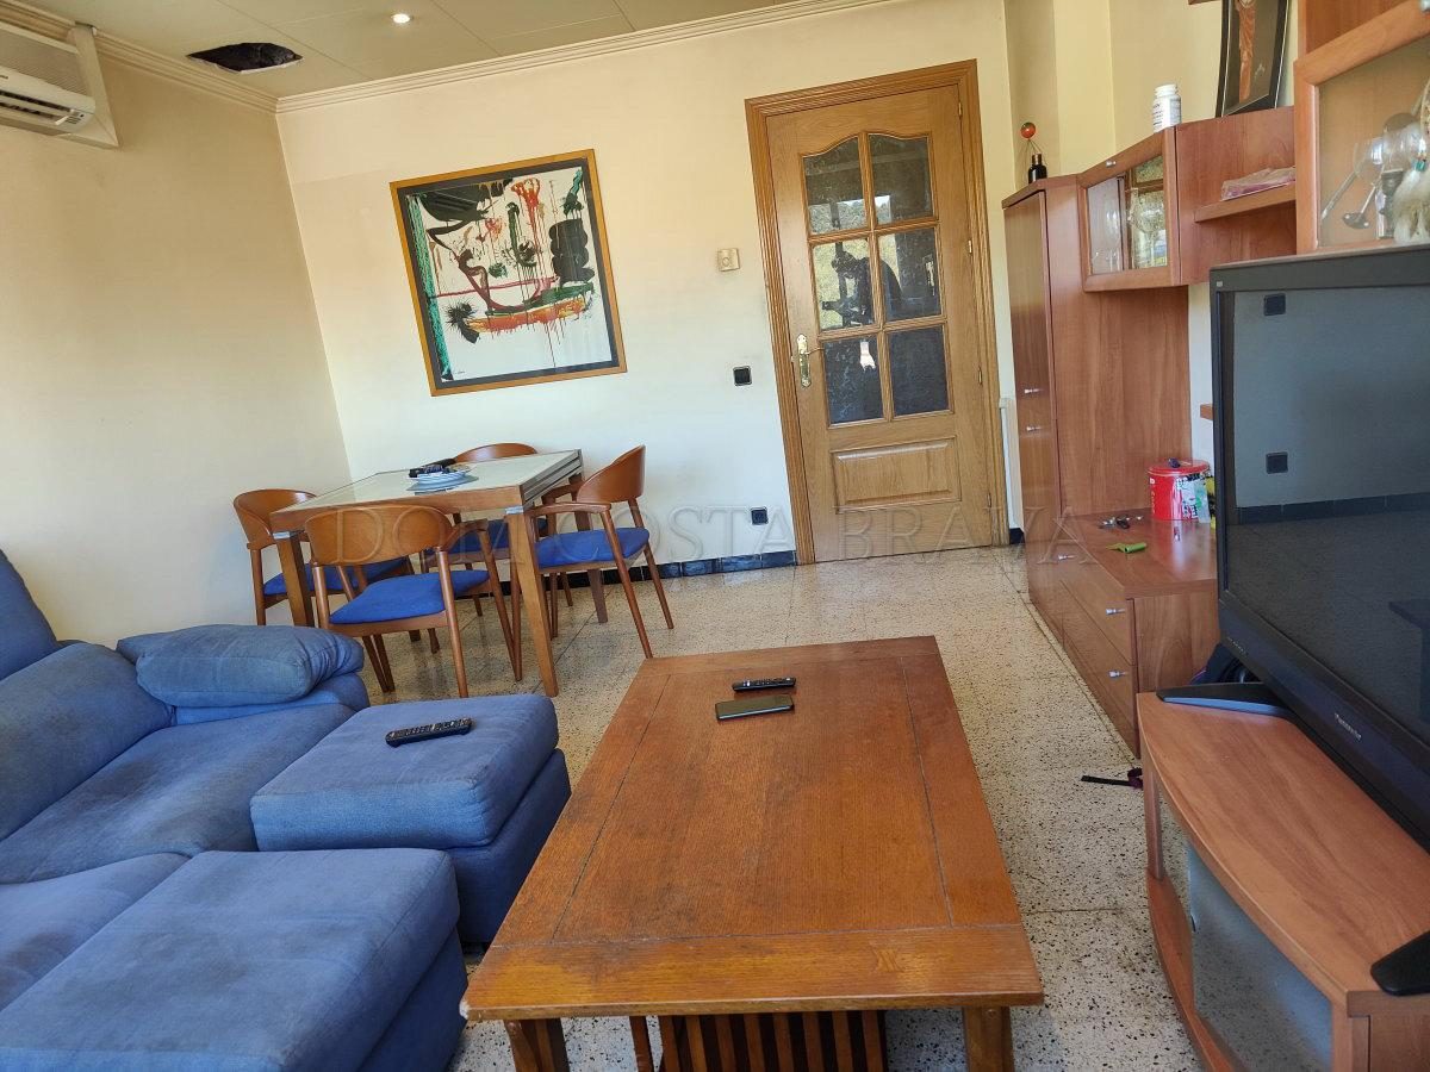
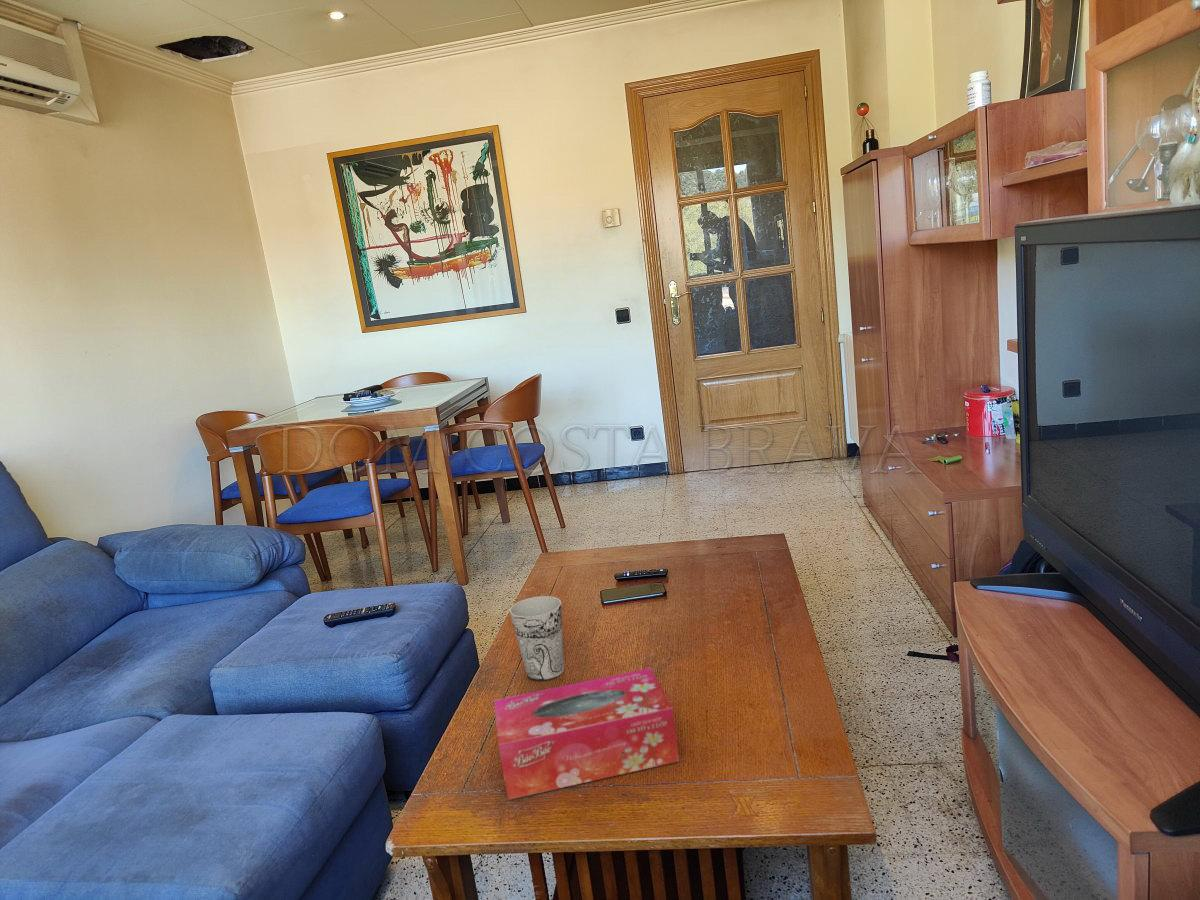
+ cup (540, 639)
+ tissue box (583, 729)
